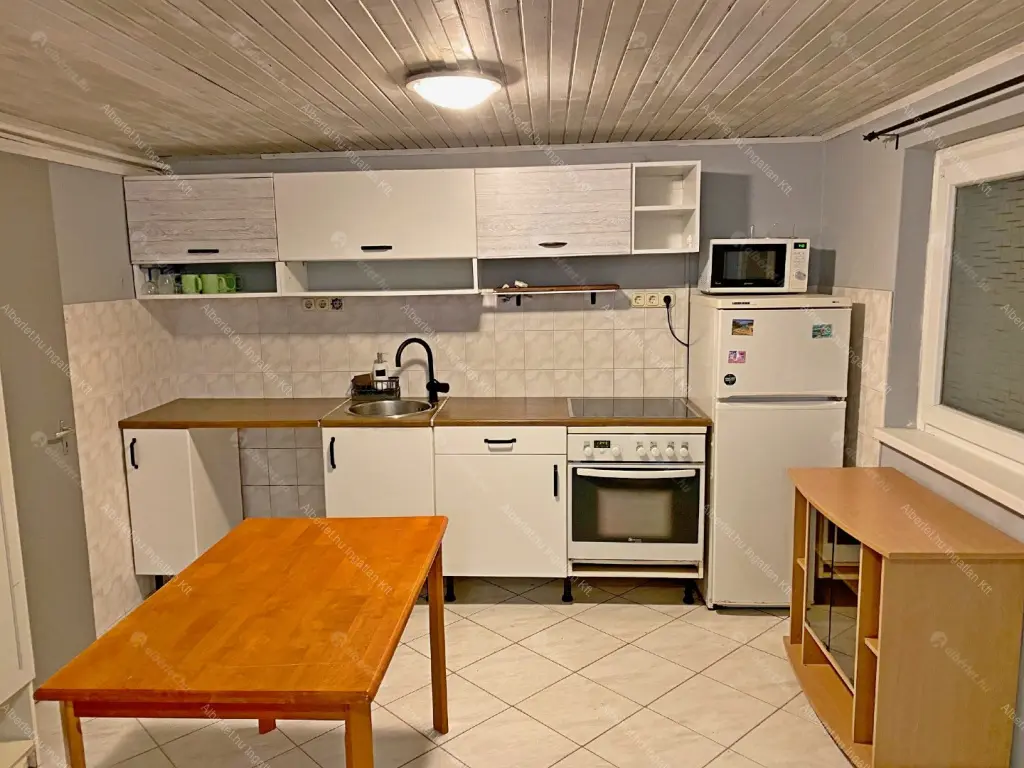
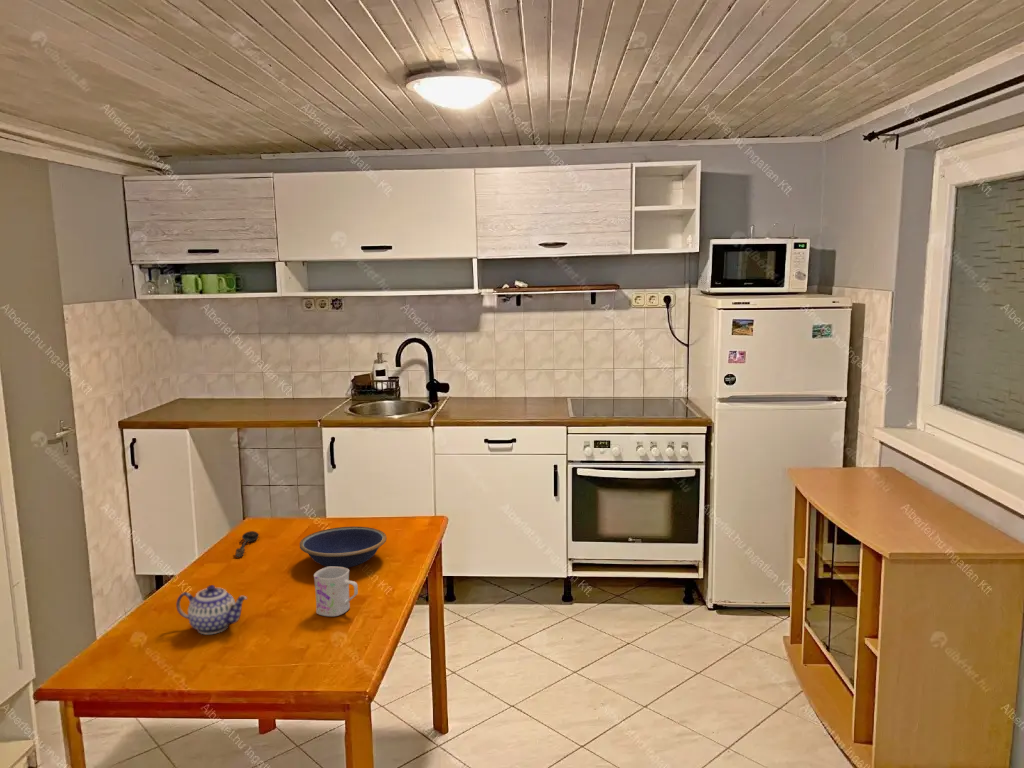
+ spoon (245, 542)
+ teapot (212, 606)
+ mug (337, 592)
+ bowl (343, 551)
